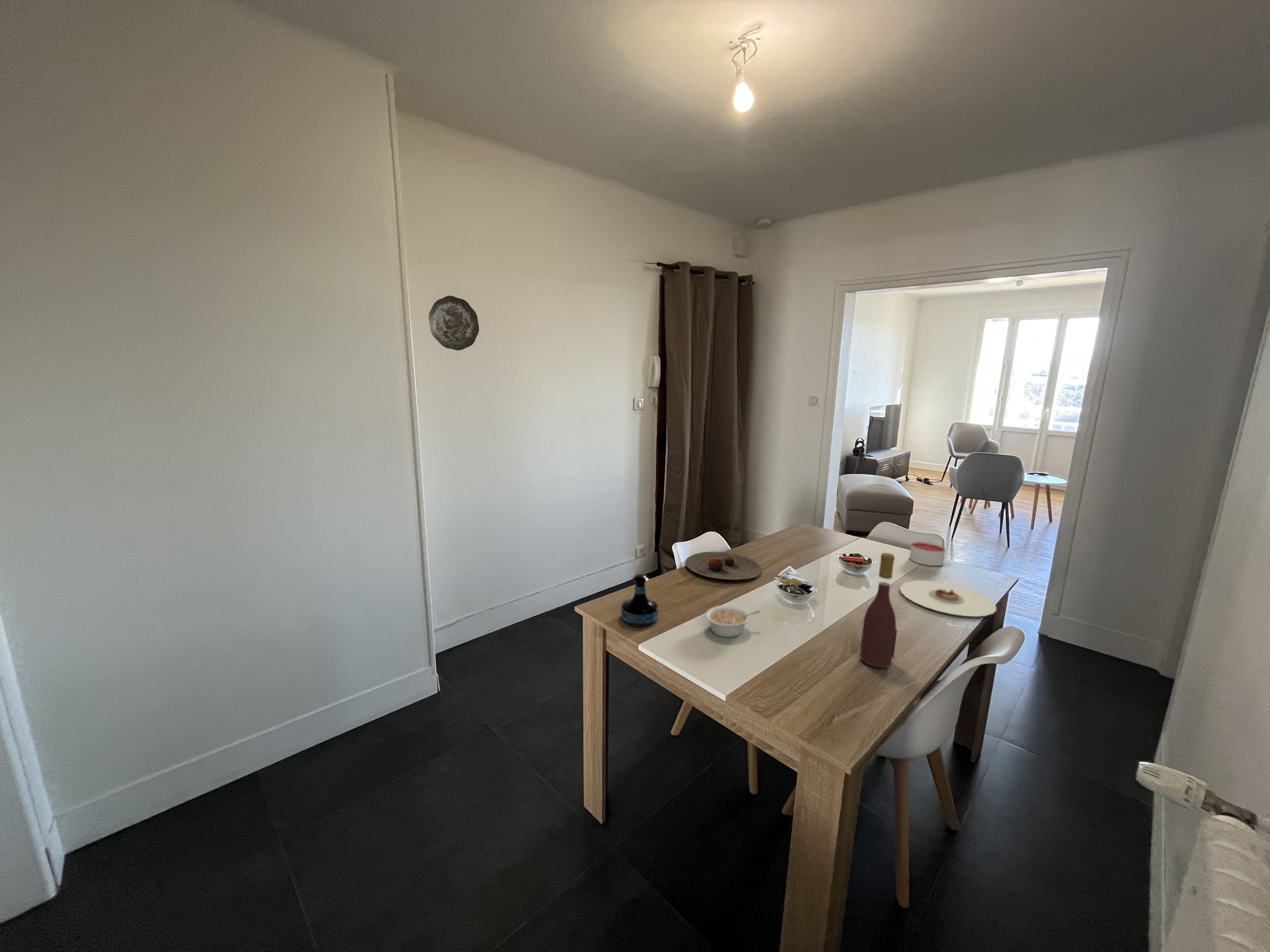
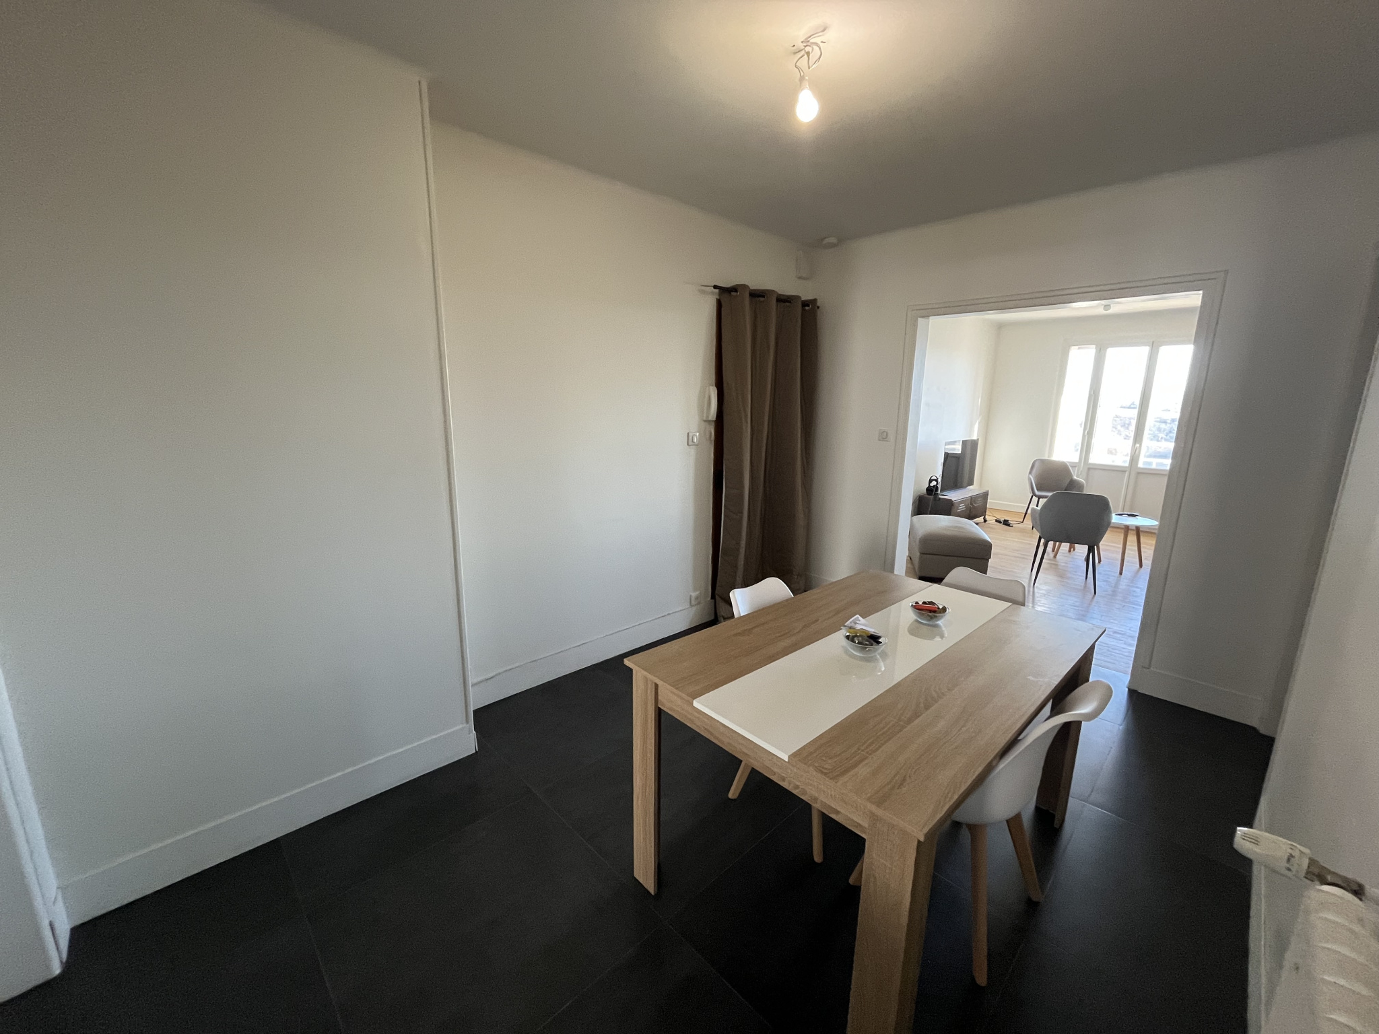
- legume (729, 620)
- tequila bottle (640, 597)
- decorative plate (453, 324)
- wine bottle (881, 610)
- candle (927, 553)
- plate (946, 594)
- plate (723, 562)
